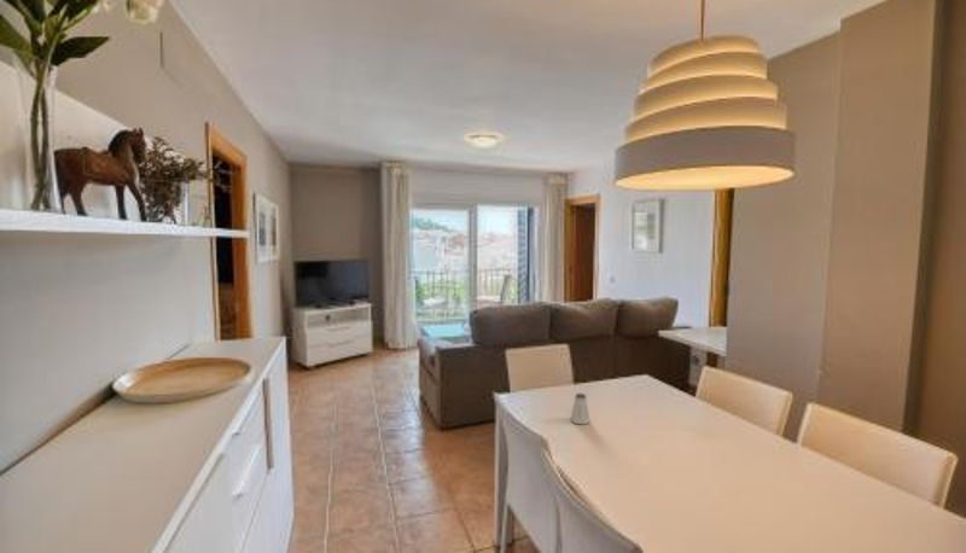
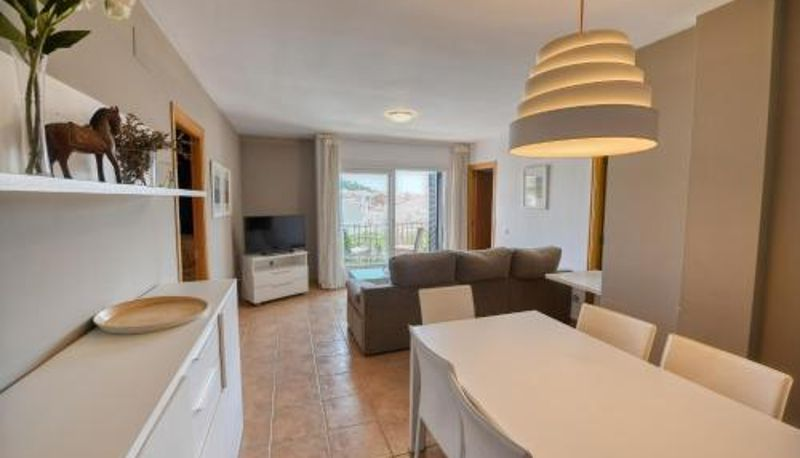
- saltshaker (580, 407)
